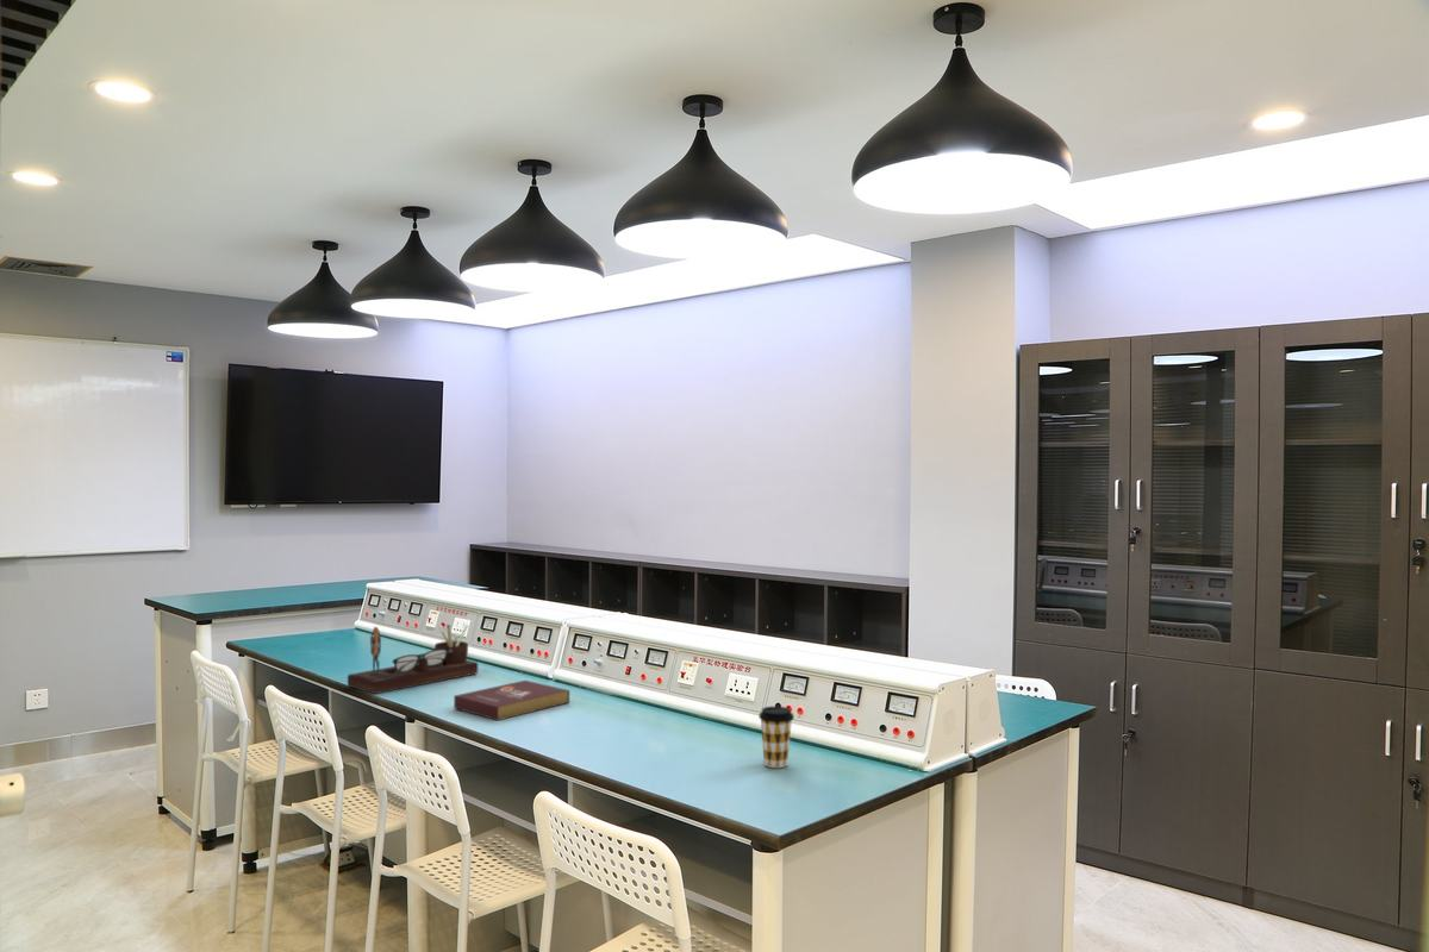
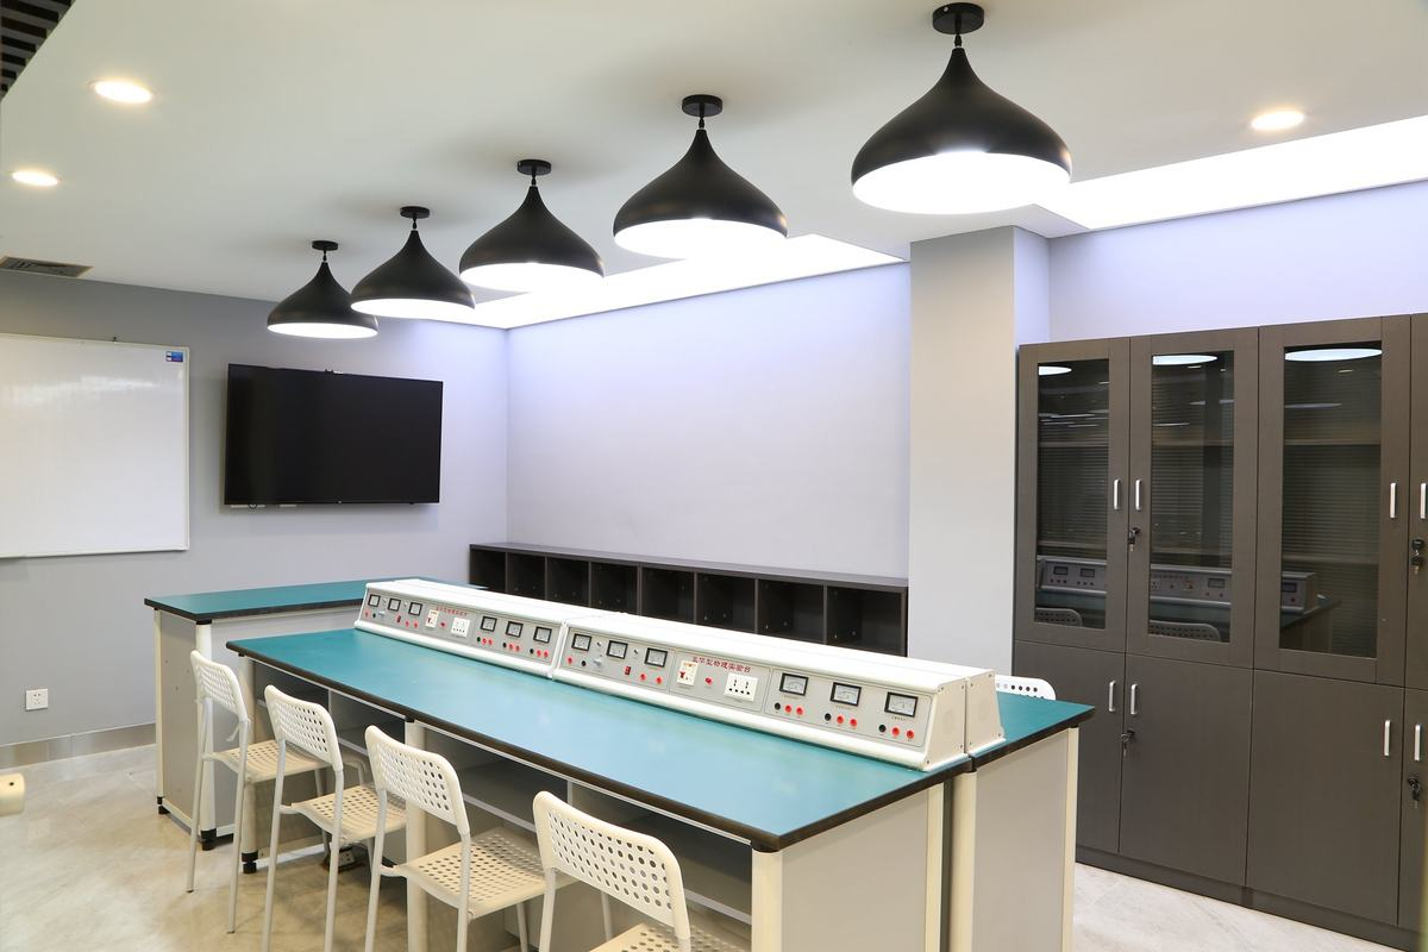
- coffee cup (775, 737)
- desk organizer (419, 654)
- book (512, 699)
